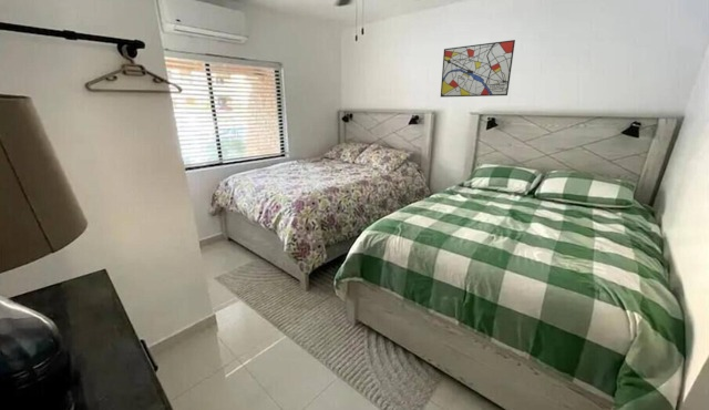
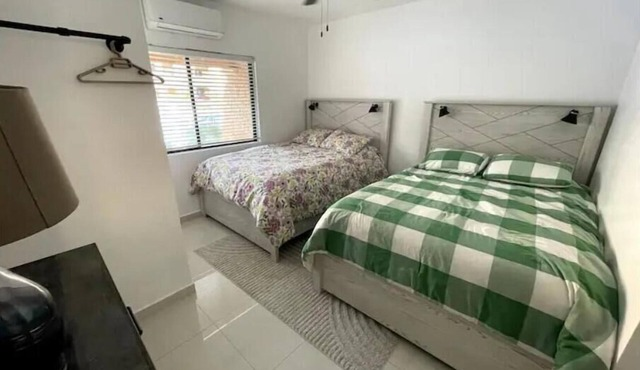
- wall art (474, 71)
